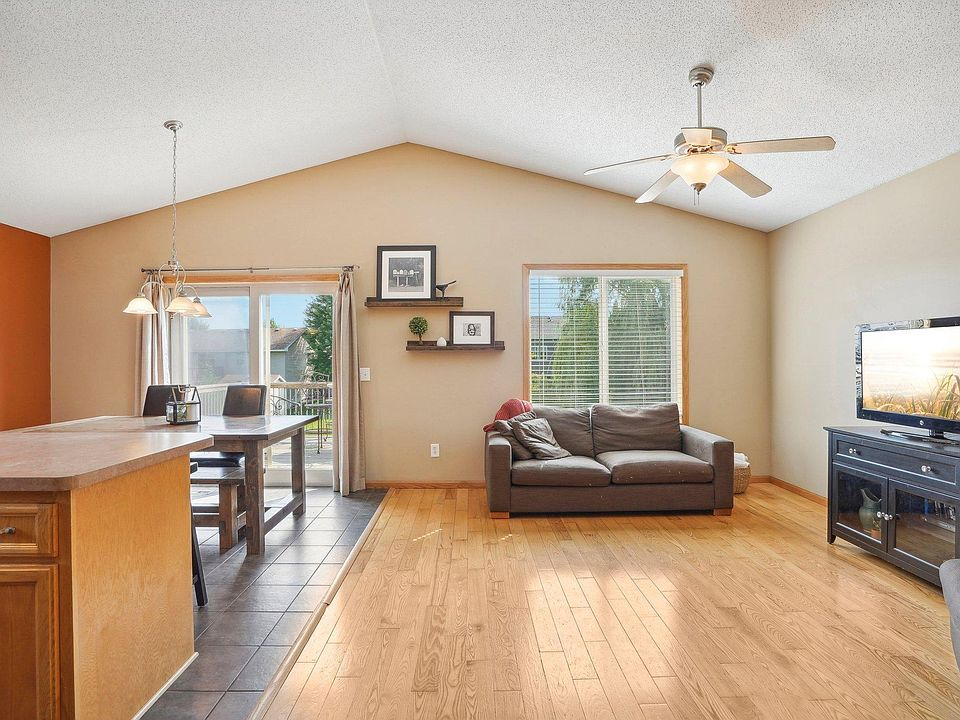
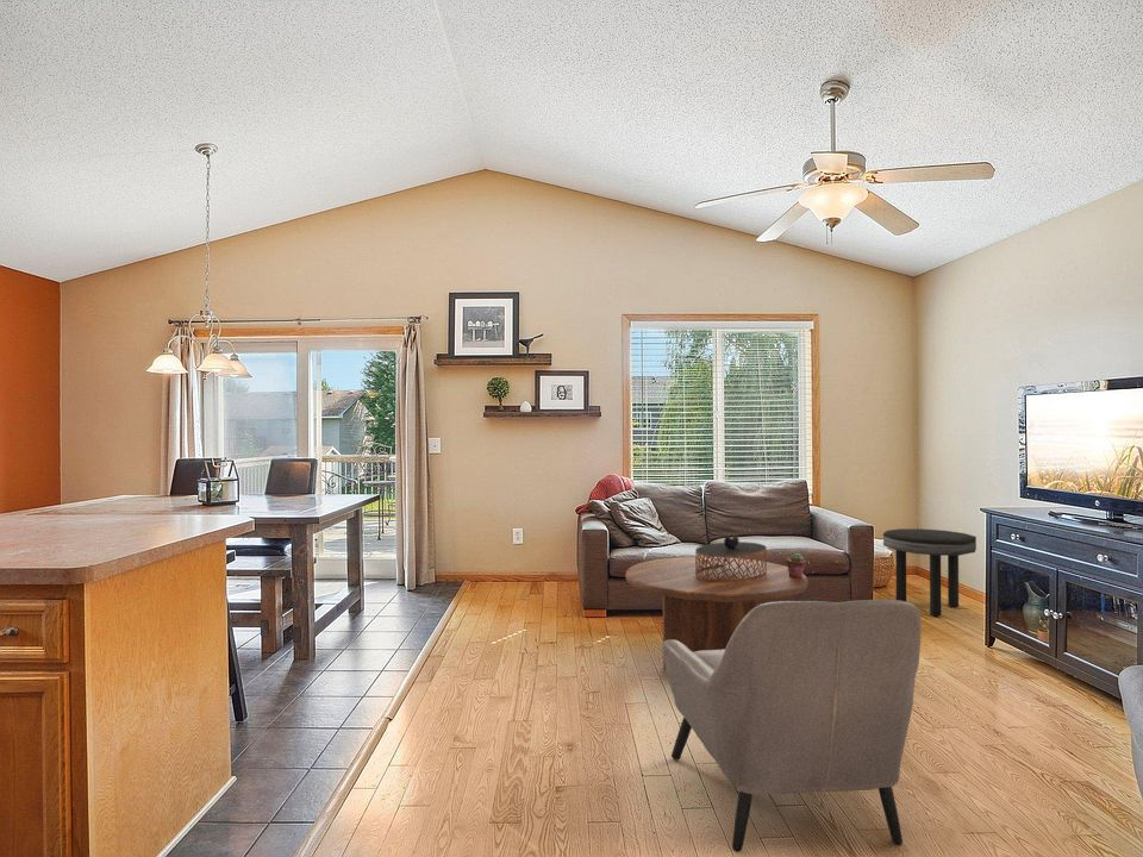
+ potted succulent (795, 564)
+ side table (930, 570)
+ armchair (777, 688)
+ coffee table (714, 618)
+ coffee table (731, 552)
